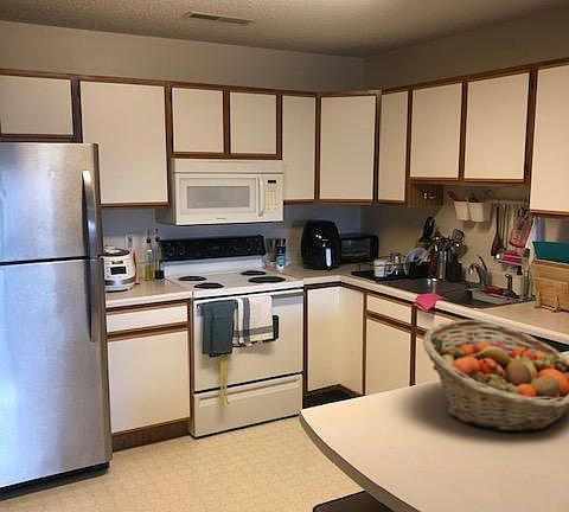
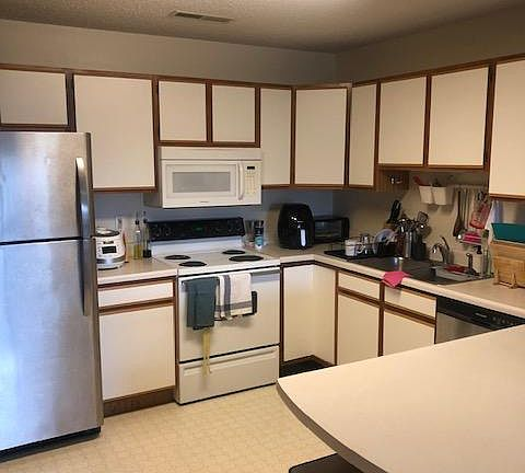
- fruit basket (500, 371)
